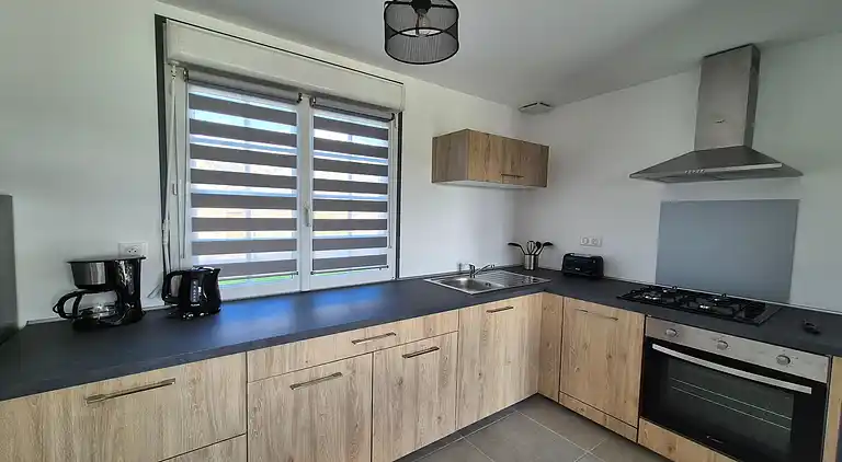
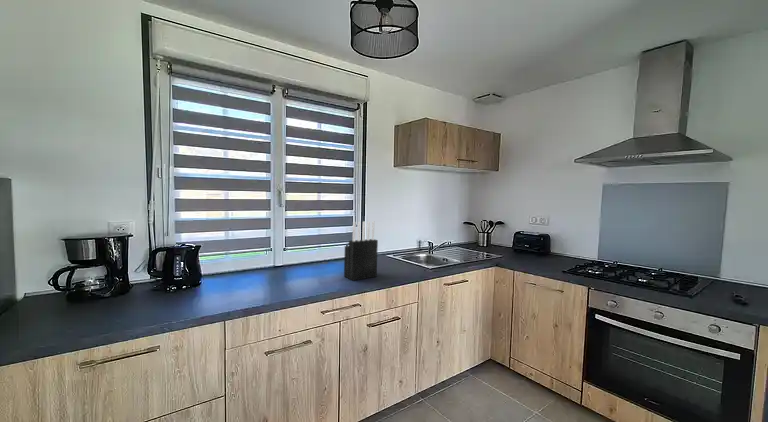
+ knife block (360, 248)
